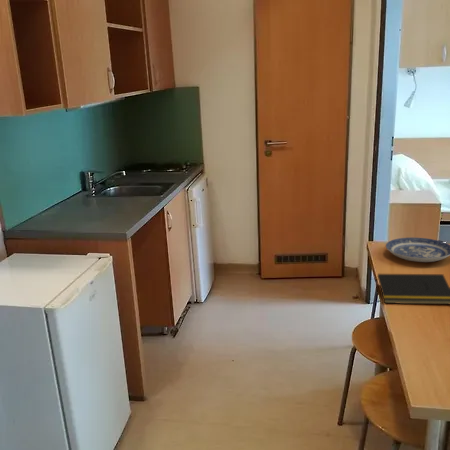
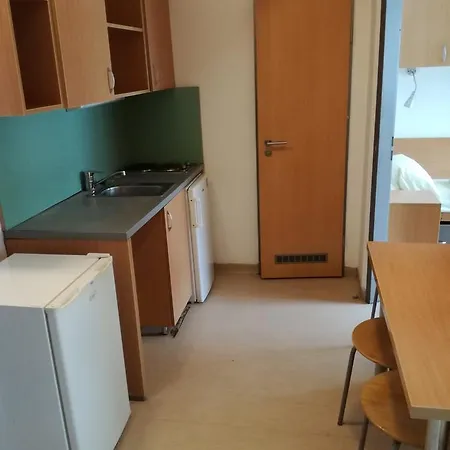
- notepad (414, 288)
- plate (418, 251)
